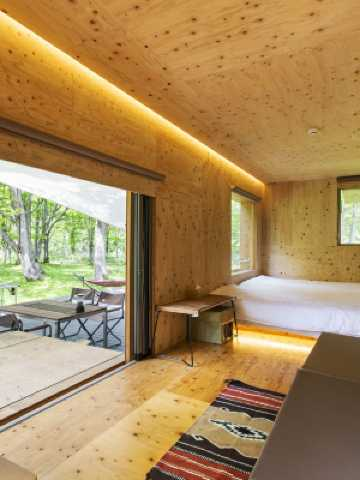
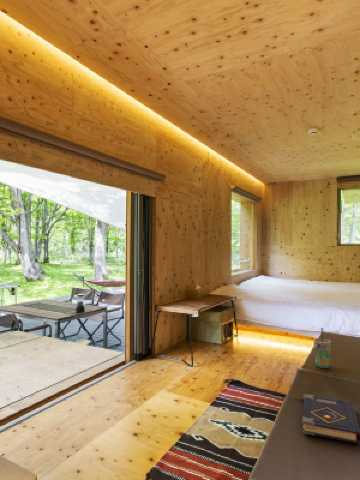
+ cup (322, 347)
+ book (329, 416)
